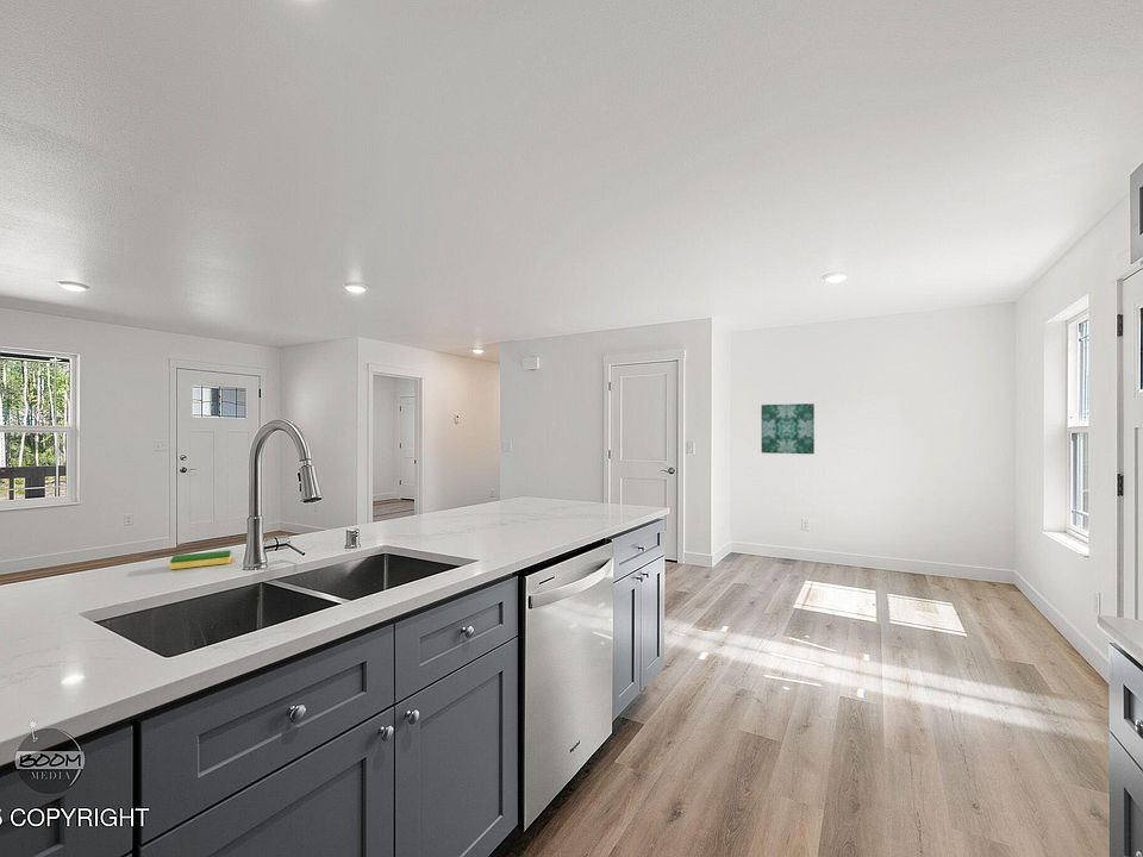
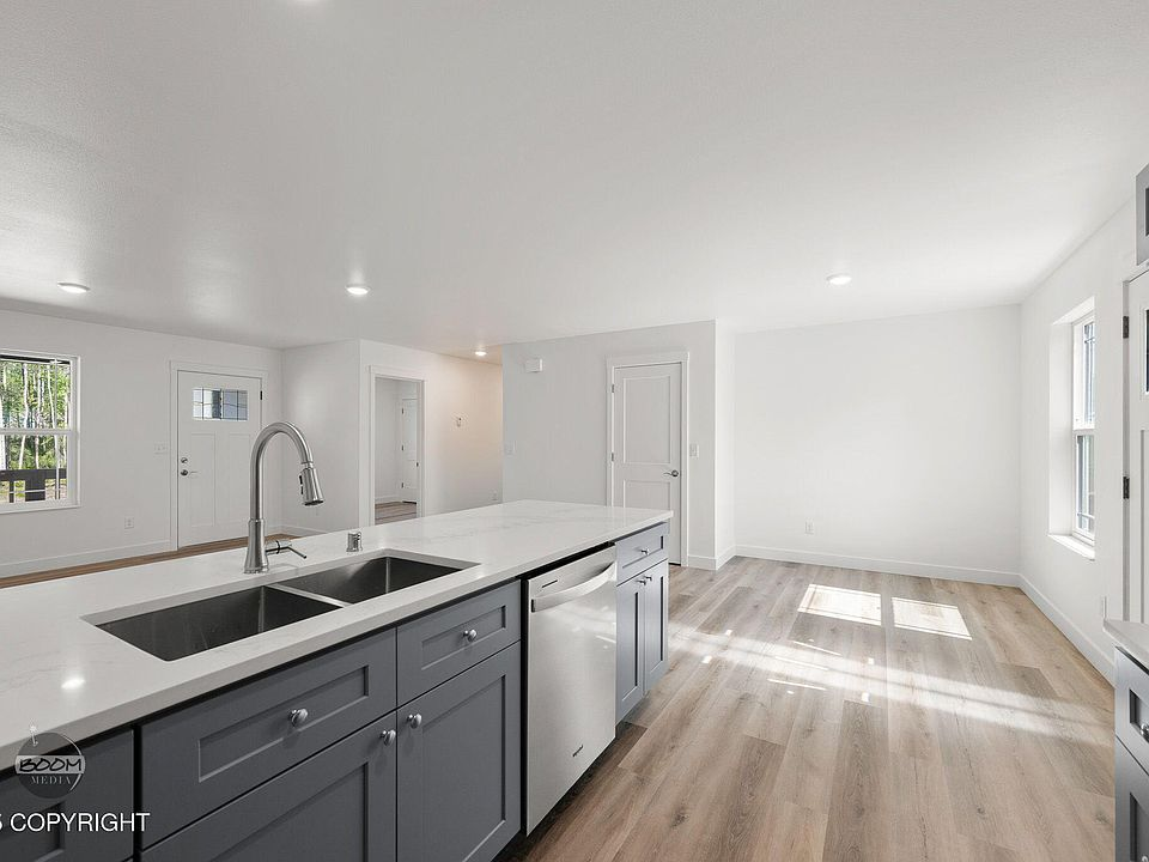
- wall art (787, 428)
- dish sponge (201, 559)
